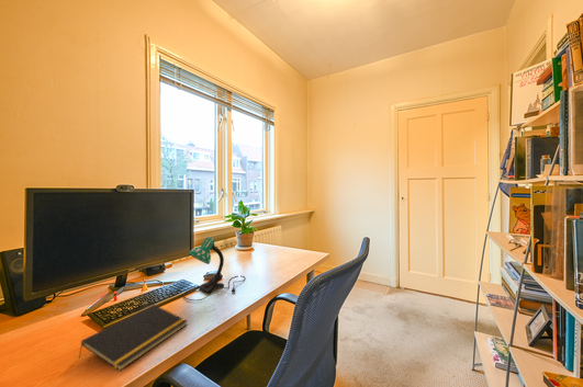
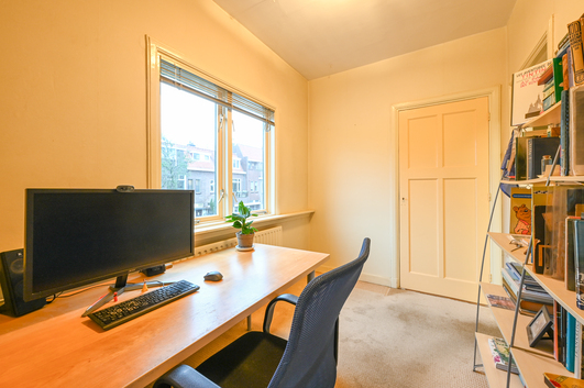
- notepad (139, 331)
- desk lamp (221, 262)
